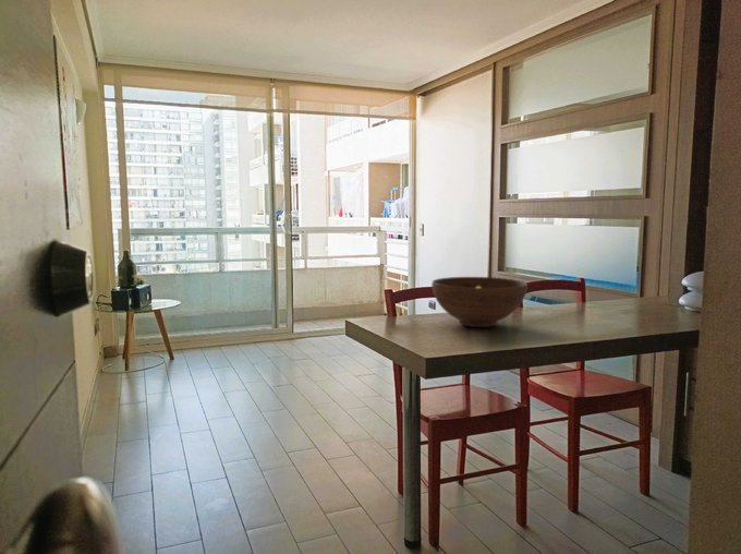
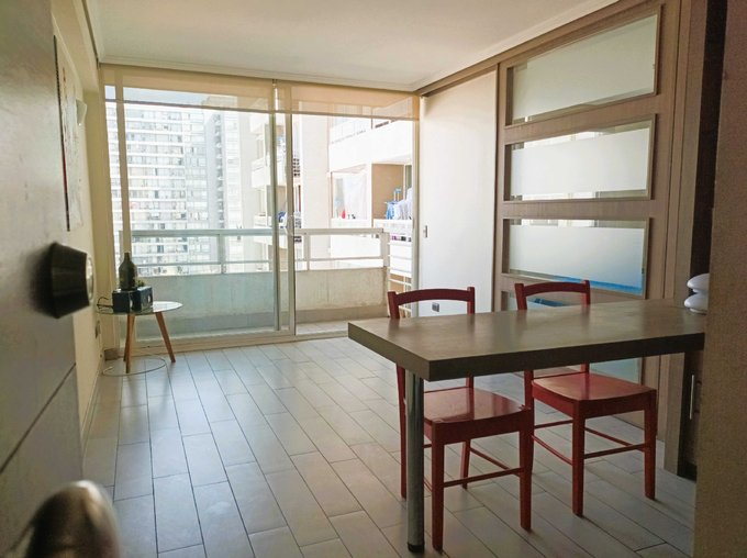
- fruit bowl (477, 303)
